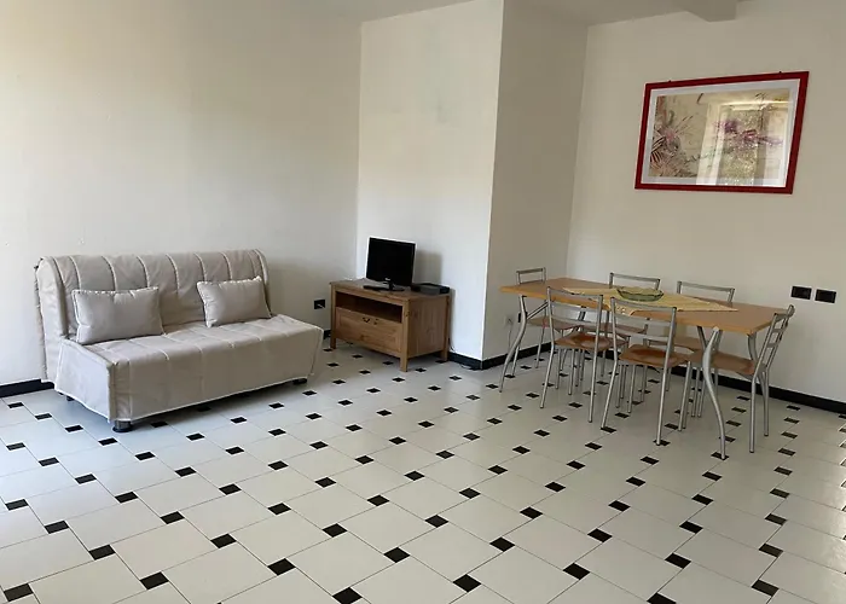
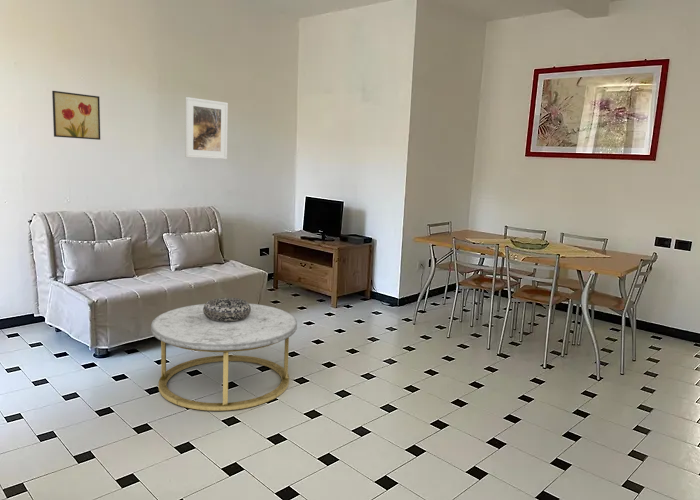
+ coffee table (225, 351)
+ decorative bowl (227, 309)
+ wall art (76, 116)
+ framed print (207, 129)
